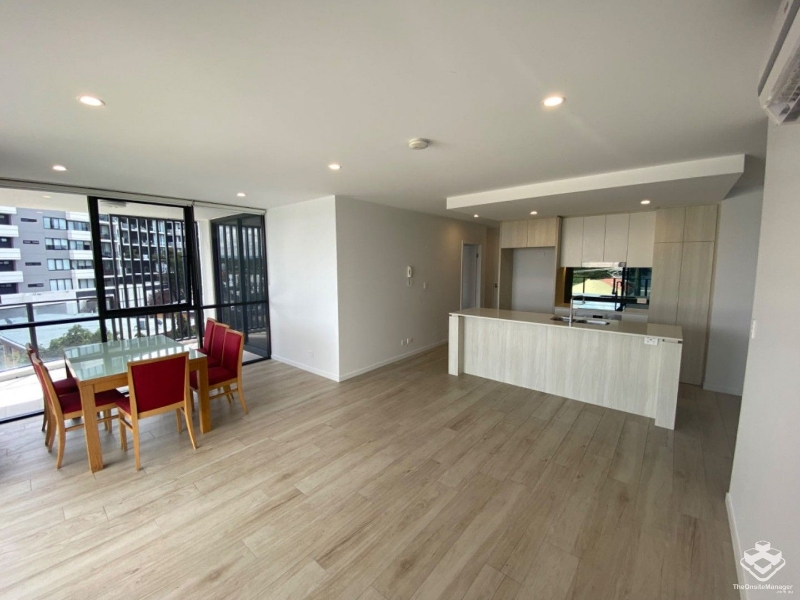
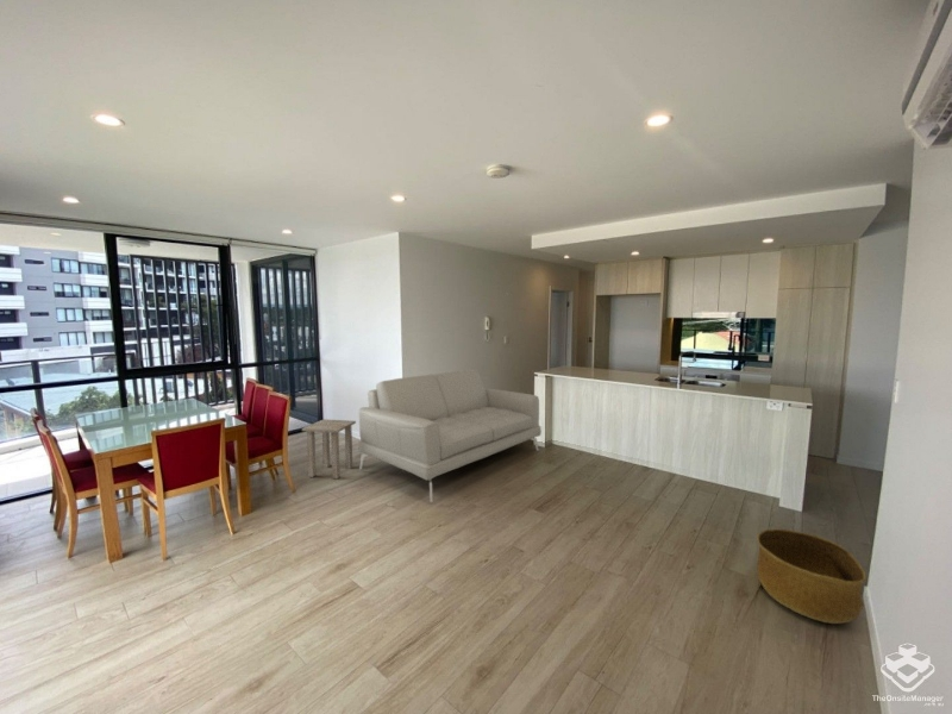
+ sofa (456, 418)
+ side table (328, 447)
+ basket (806, 574)
